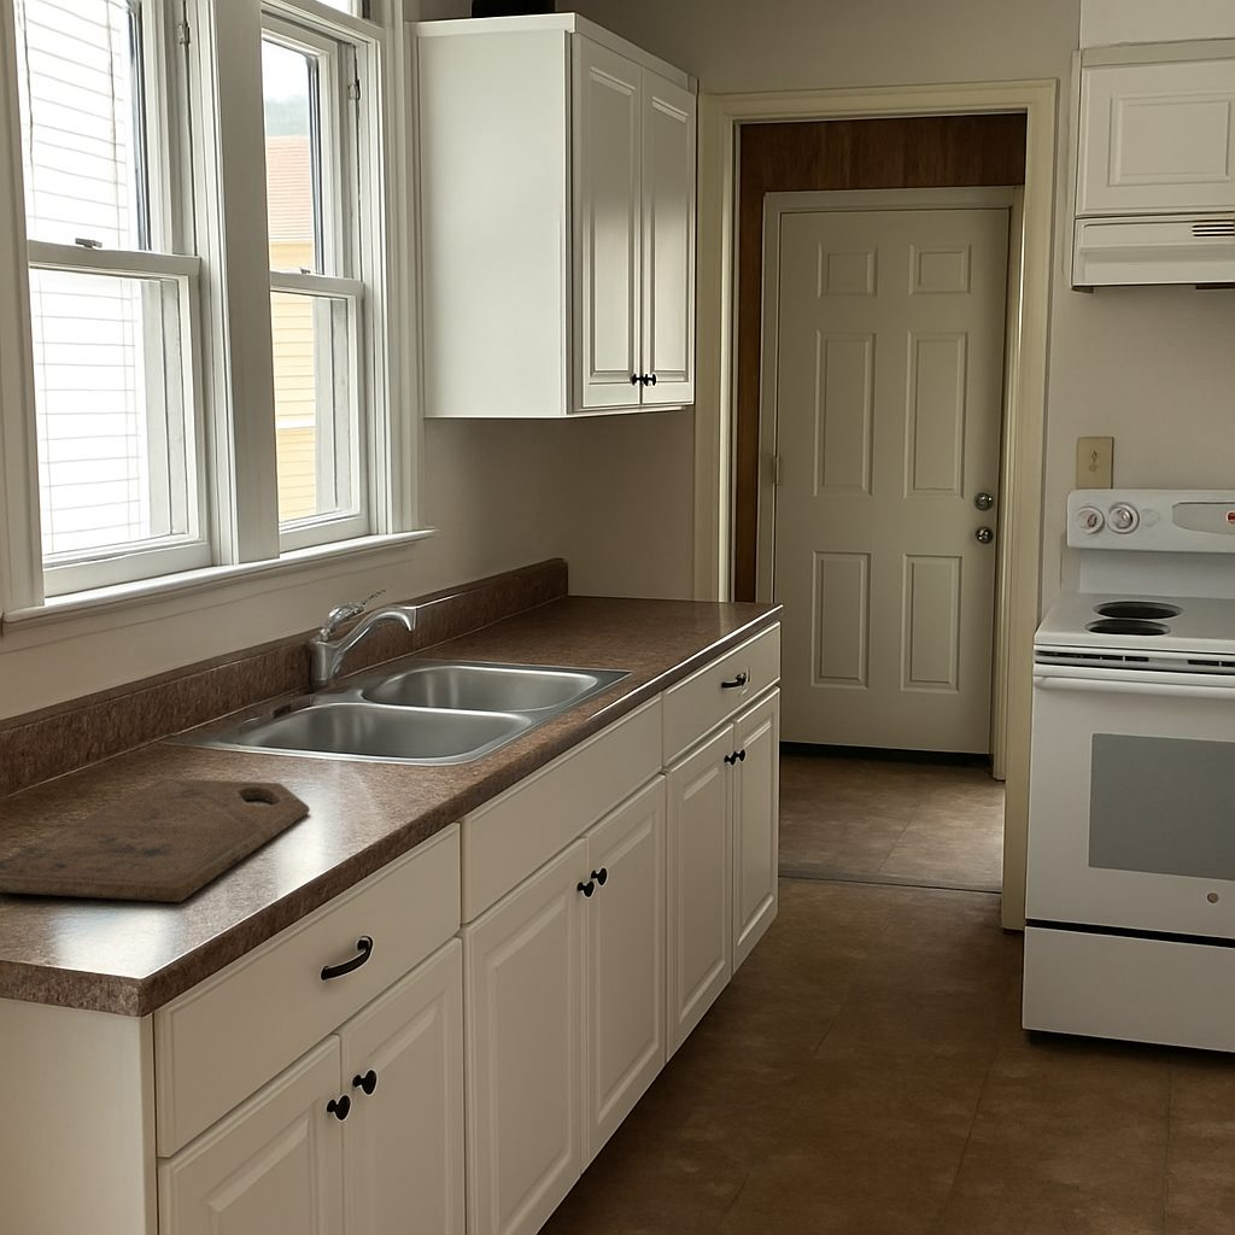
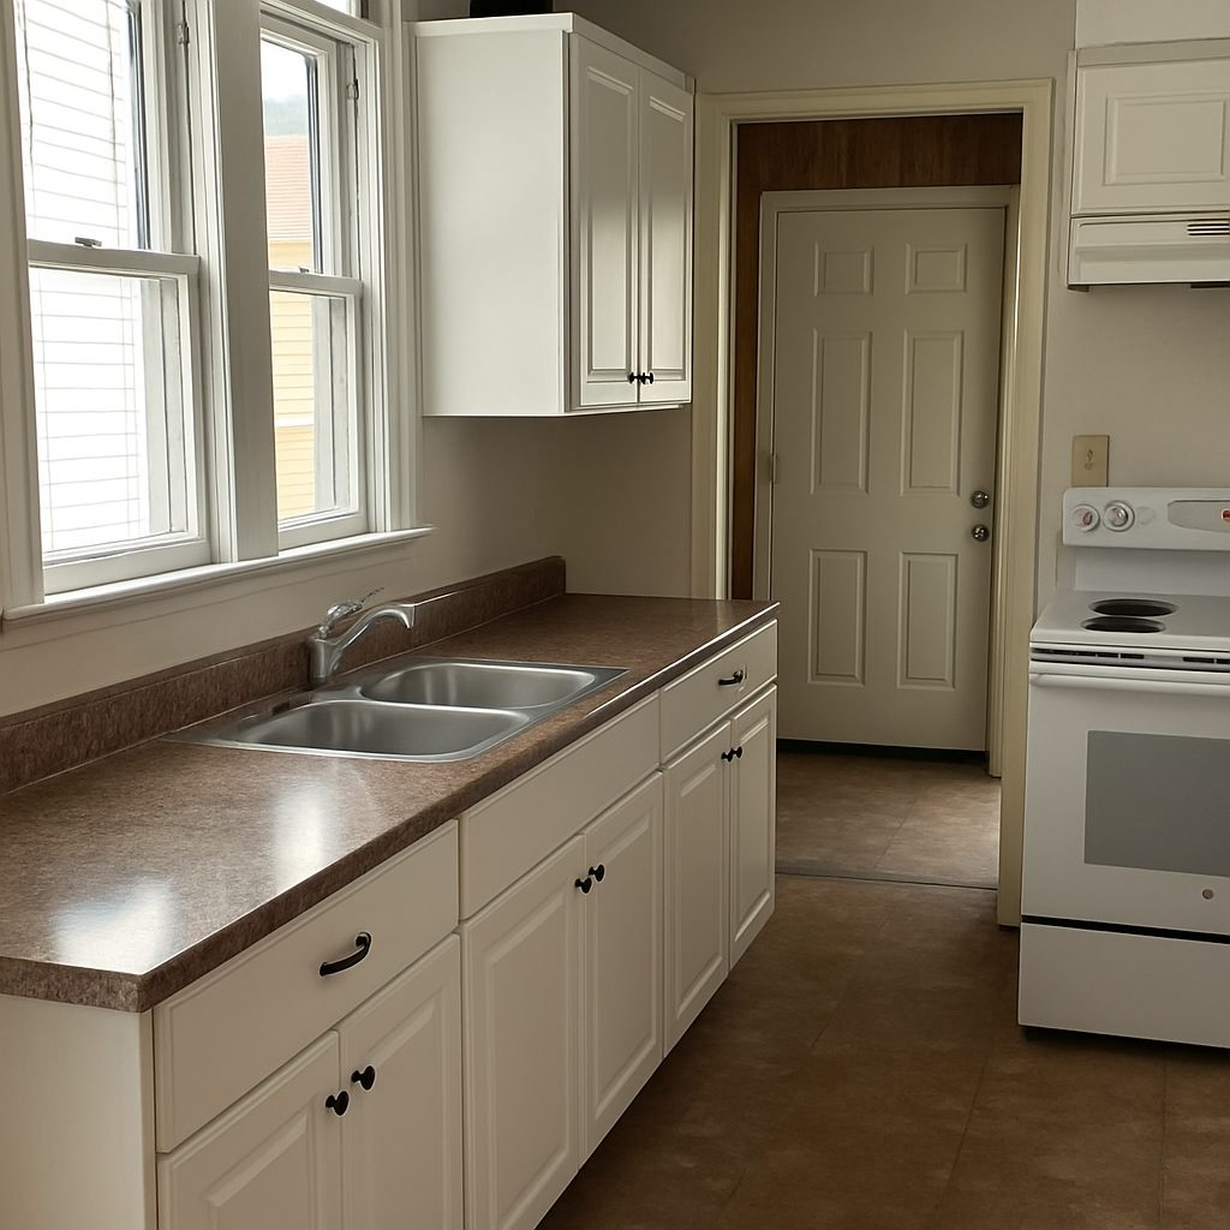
- cutting board (168, 832)
